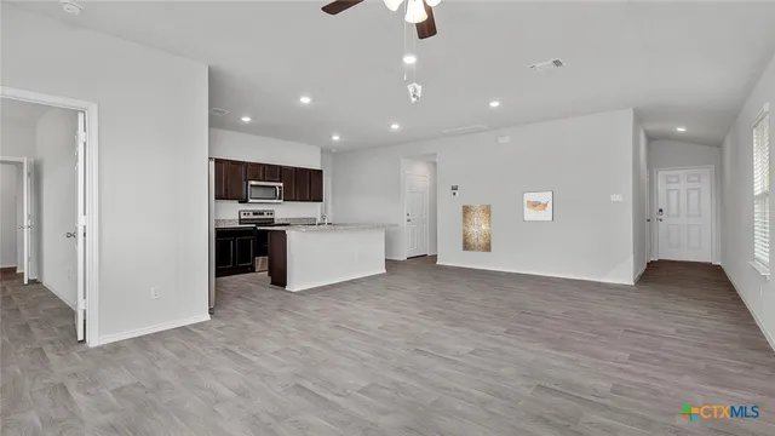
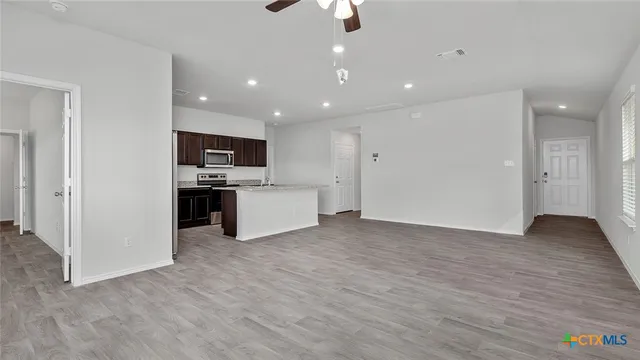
- wall art (476, 228)
- wall art (538, 206)
